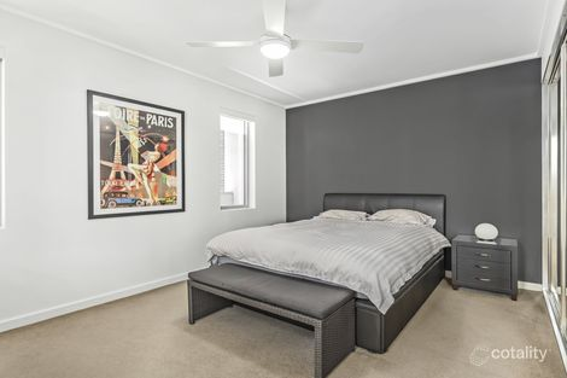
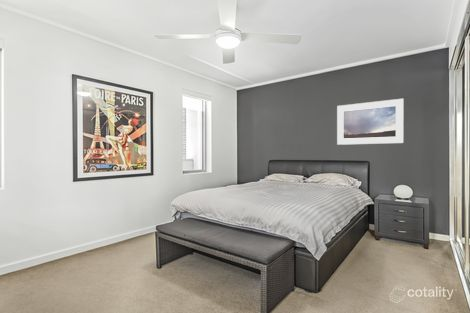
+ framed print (368, 123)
